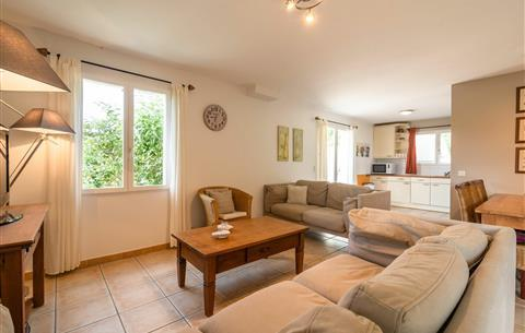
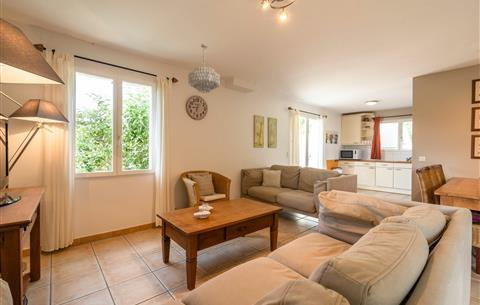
+ chandelier (204, 68)
